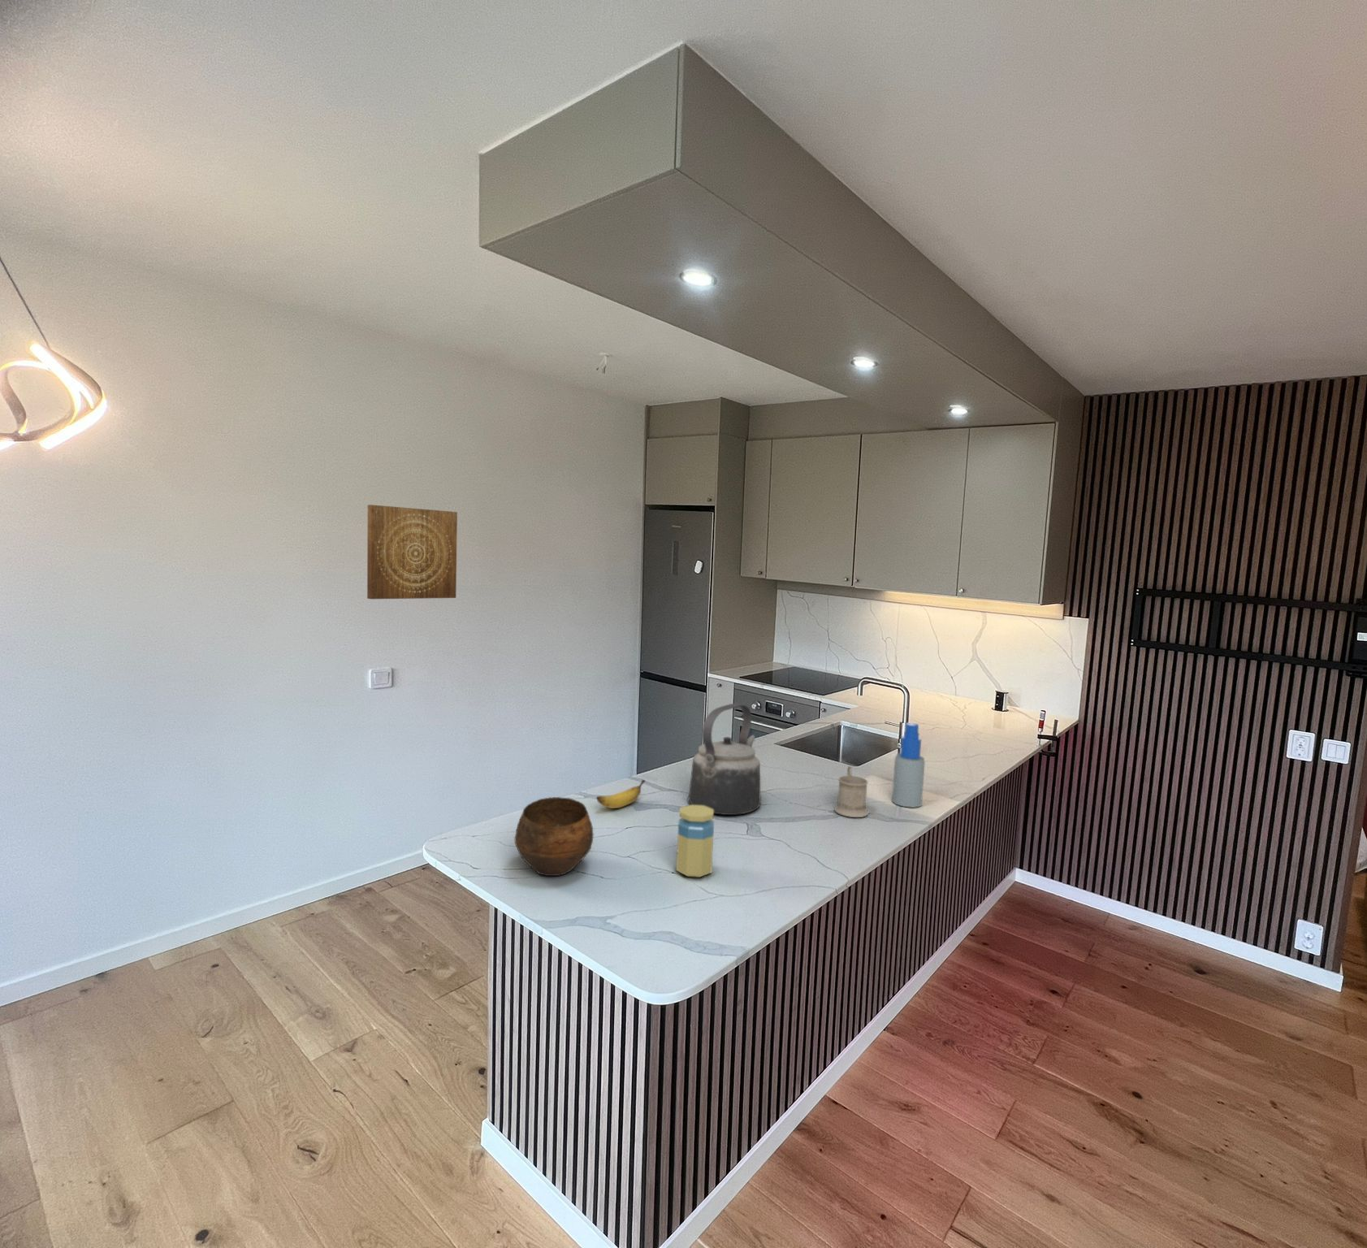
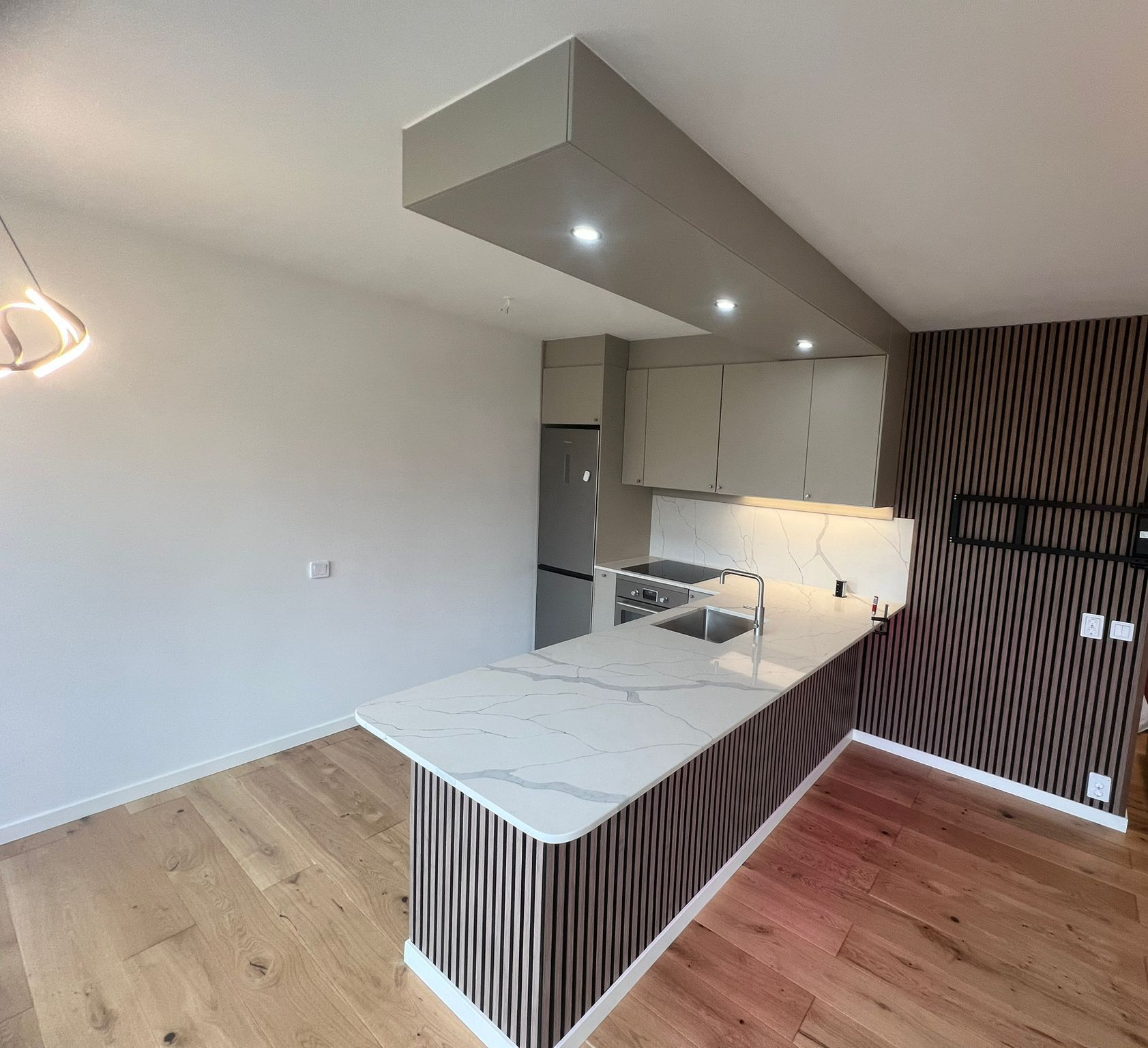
- jar (695, 841)
- kettle (730, 753)
- banana (620, 795)
- mug (851, 790)
- wall art (413, 554)
- spray bottle (909, 763)
- bowl (554, 837)
